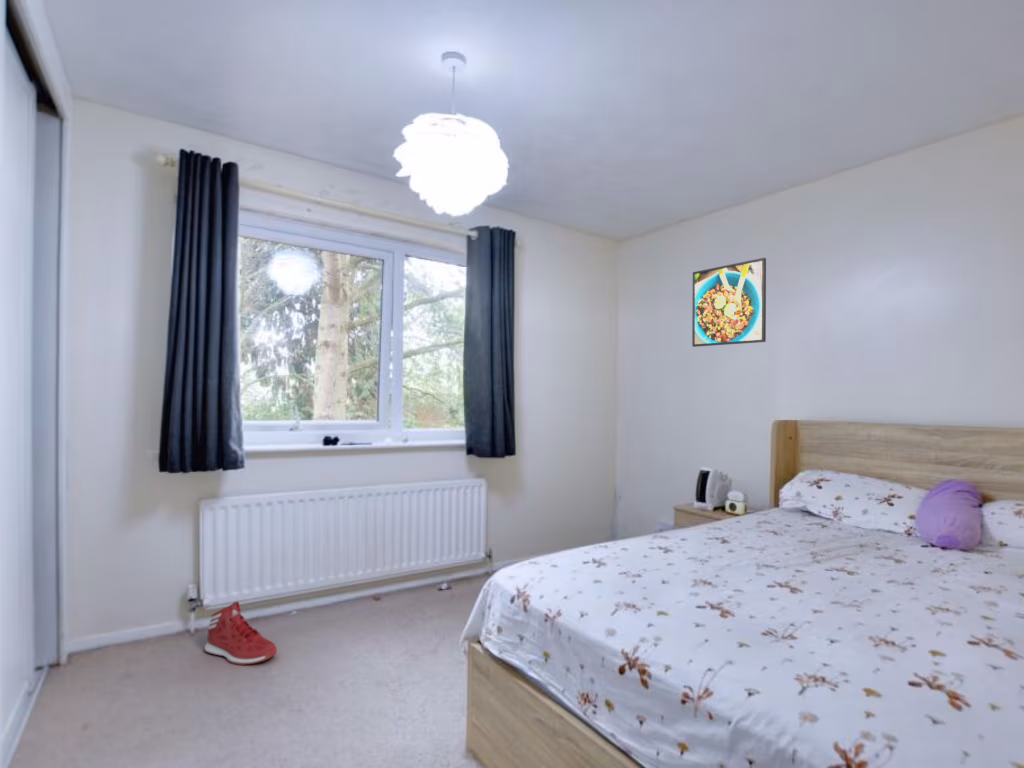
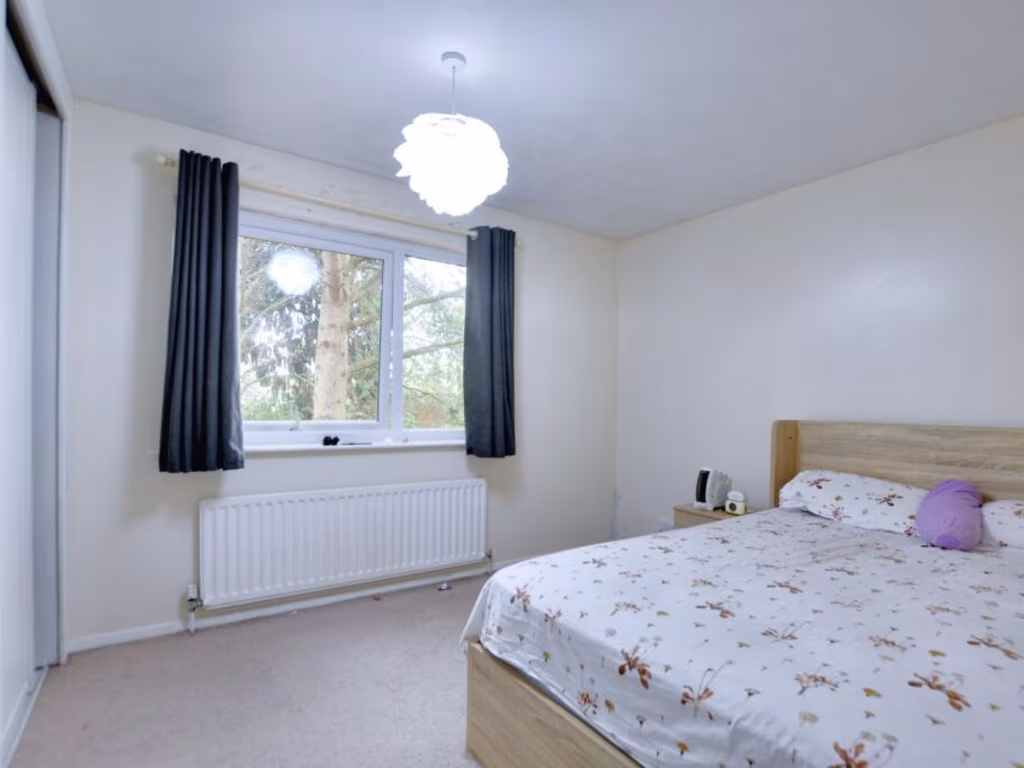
- sneaker (240, 630)
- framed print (726, 304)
